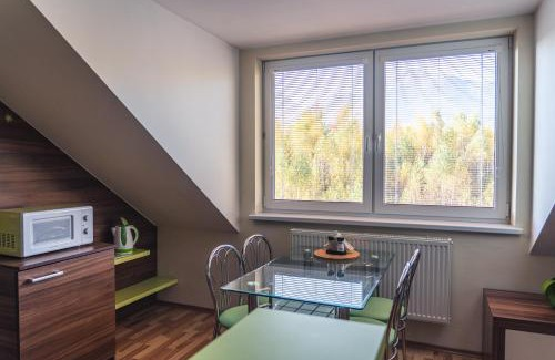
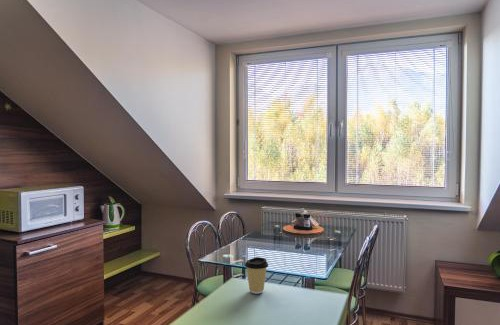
+ coffee cup (256, 275)
